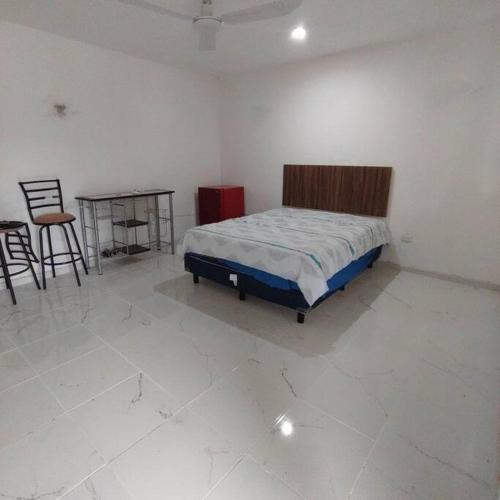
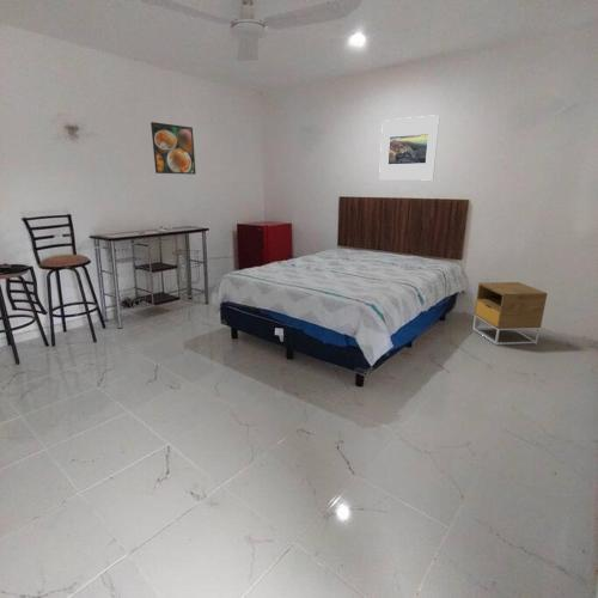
+ nightstand (507, 312)
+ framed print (173, 150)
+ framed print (407, 150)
